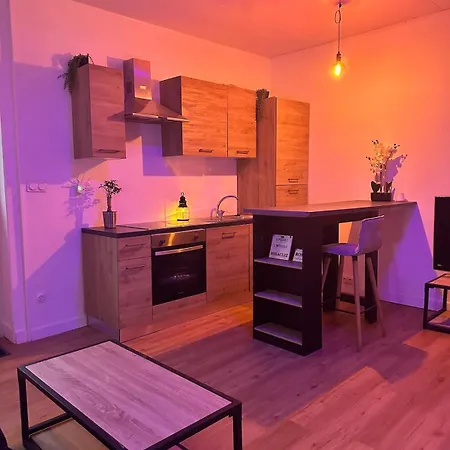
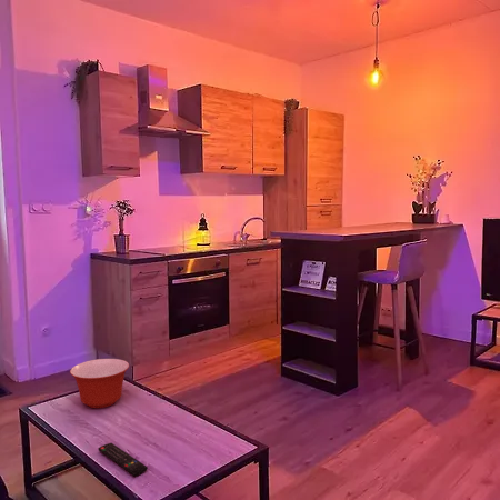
+ mixing bowl (100, 384)
+ remote control (121, 458)
